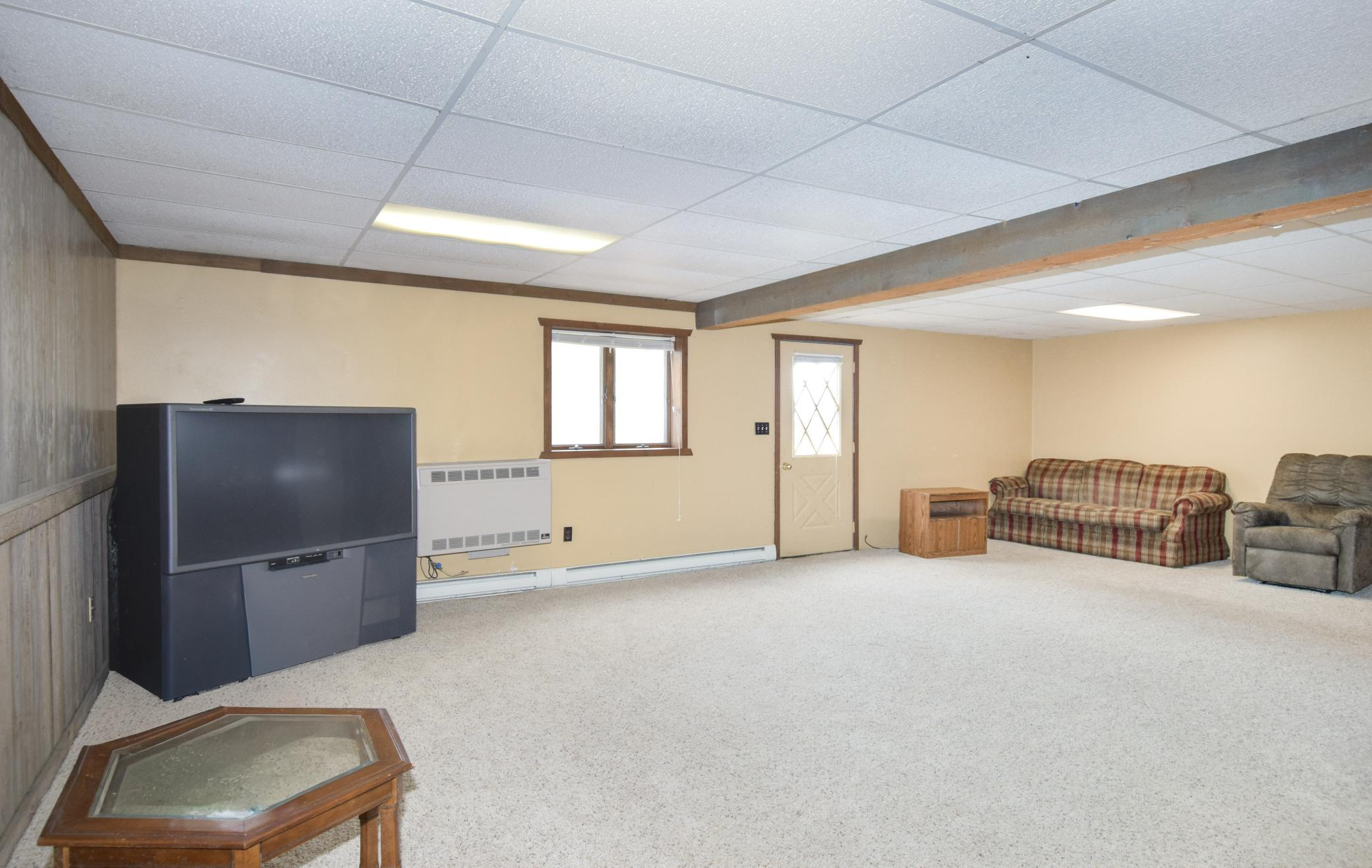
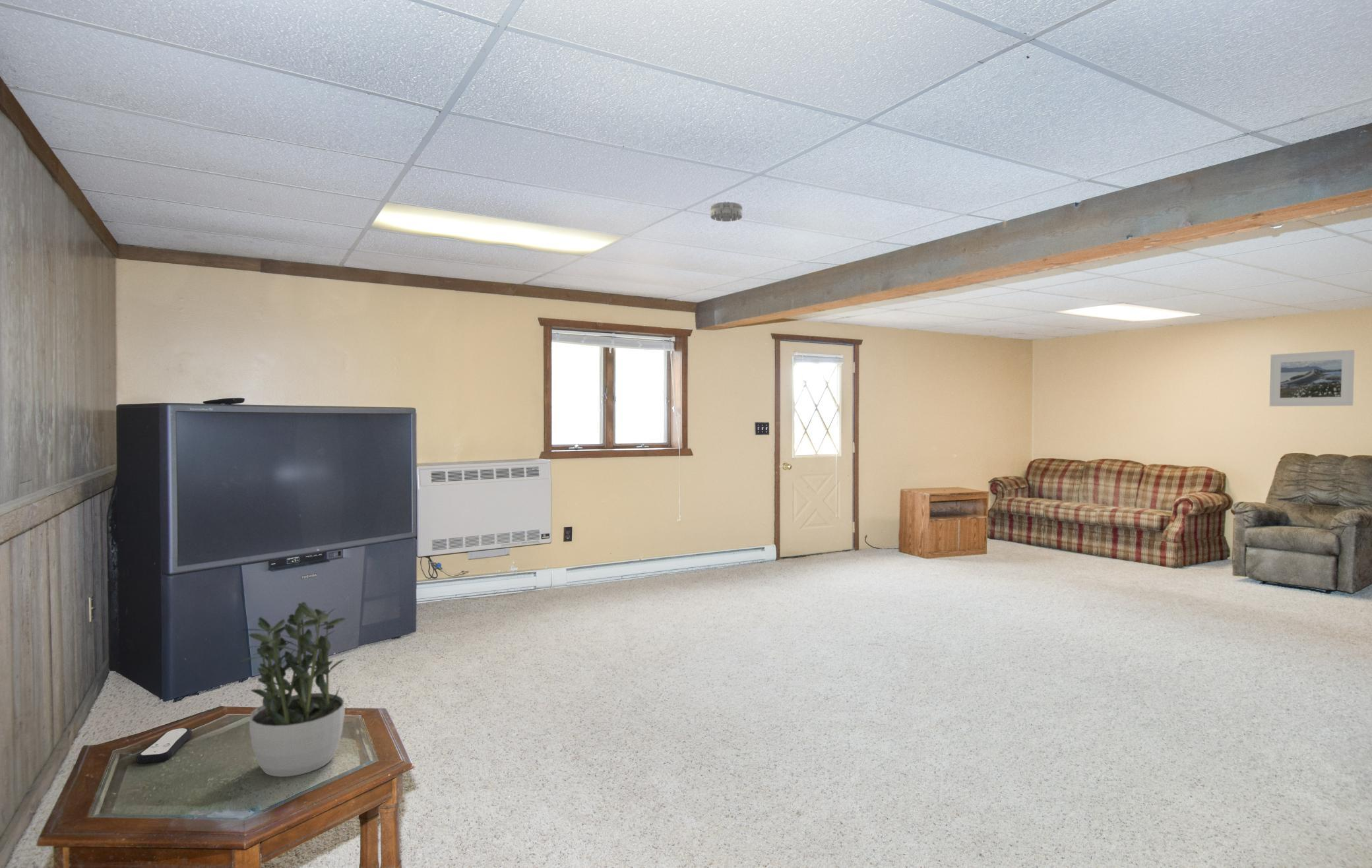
+ potted plant (292, 682)
+ remote control (166, 744)
+ smoke detector (726, 211)
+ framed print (1310, 379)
